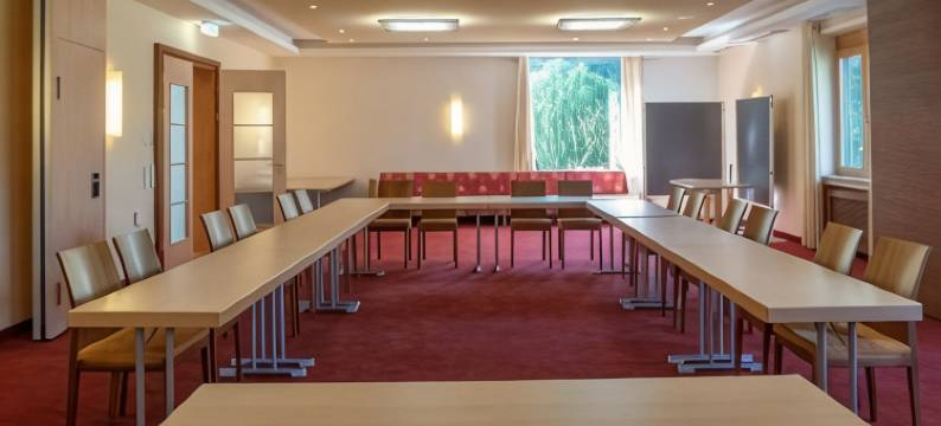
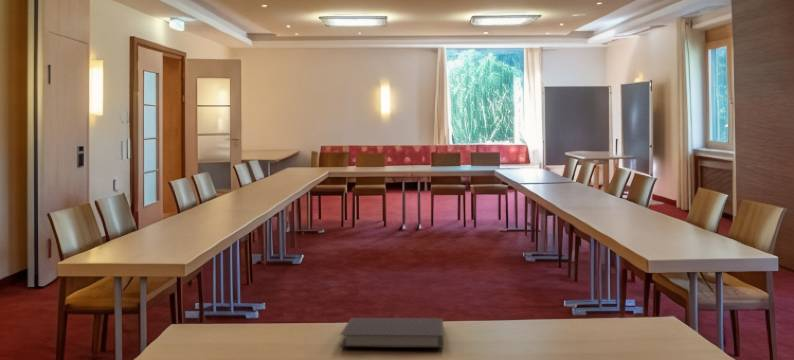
+ notebook (394, 331)
